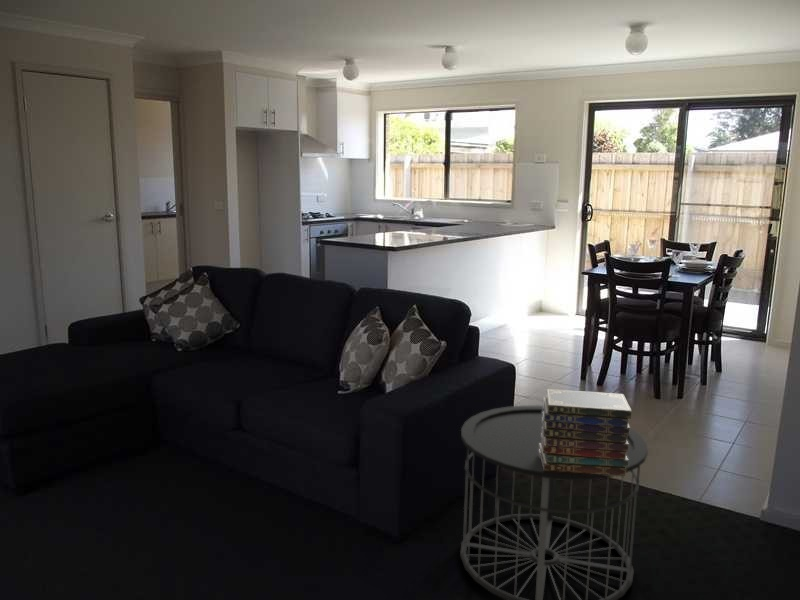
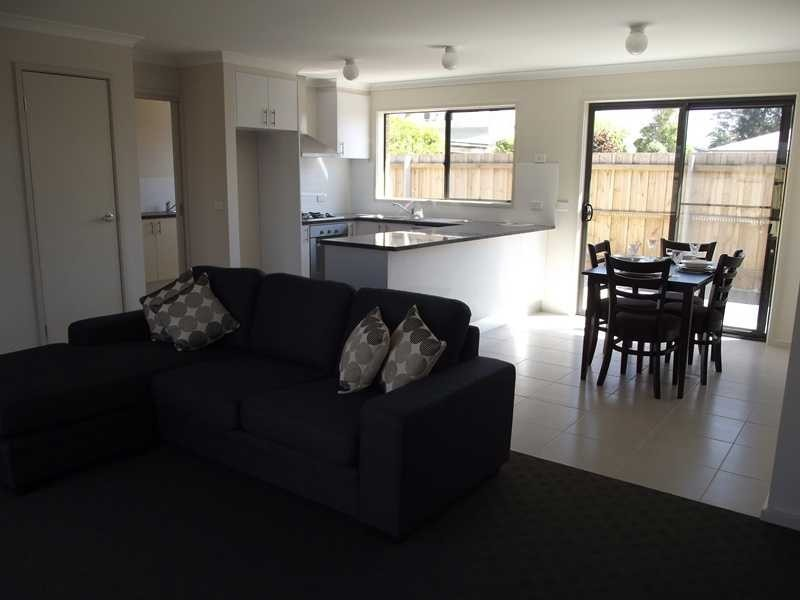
- side table (548, 498)
- book stack (583, 430)
